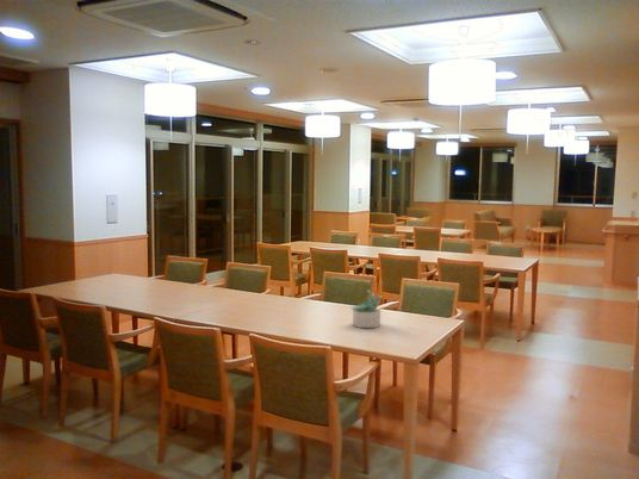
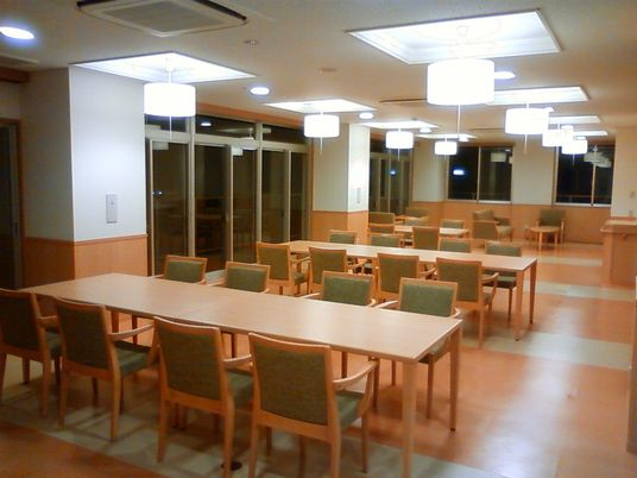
- succulent plant (365, 306)
